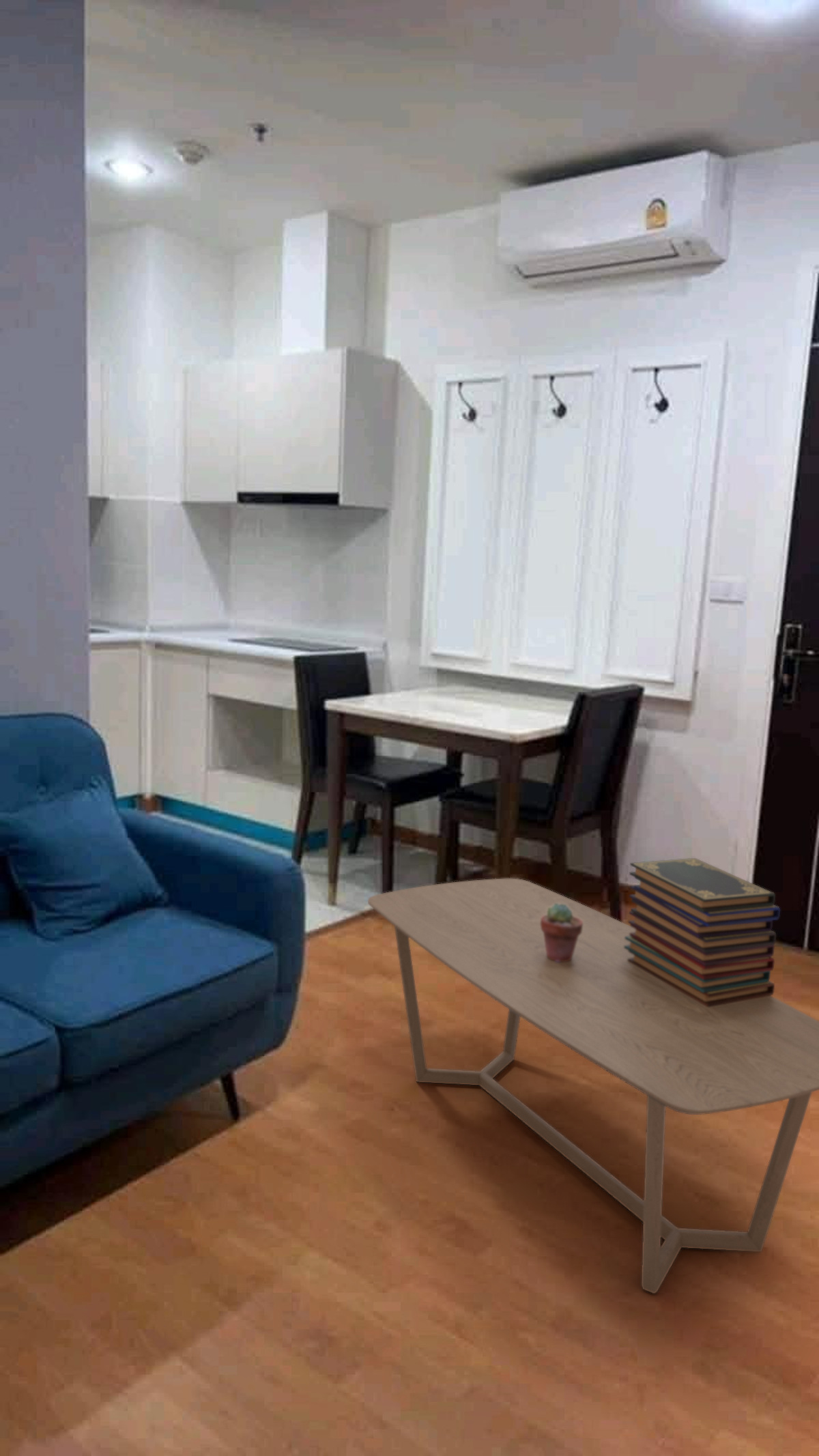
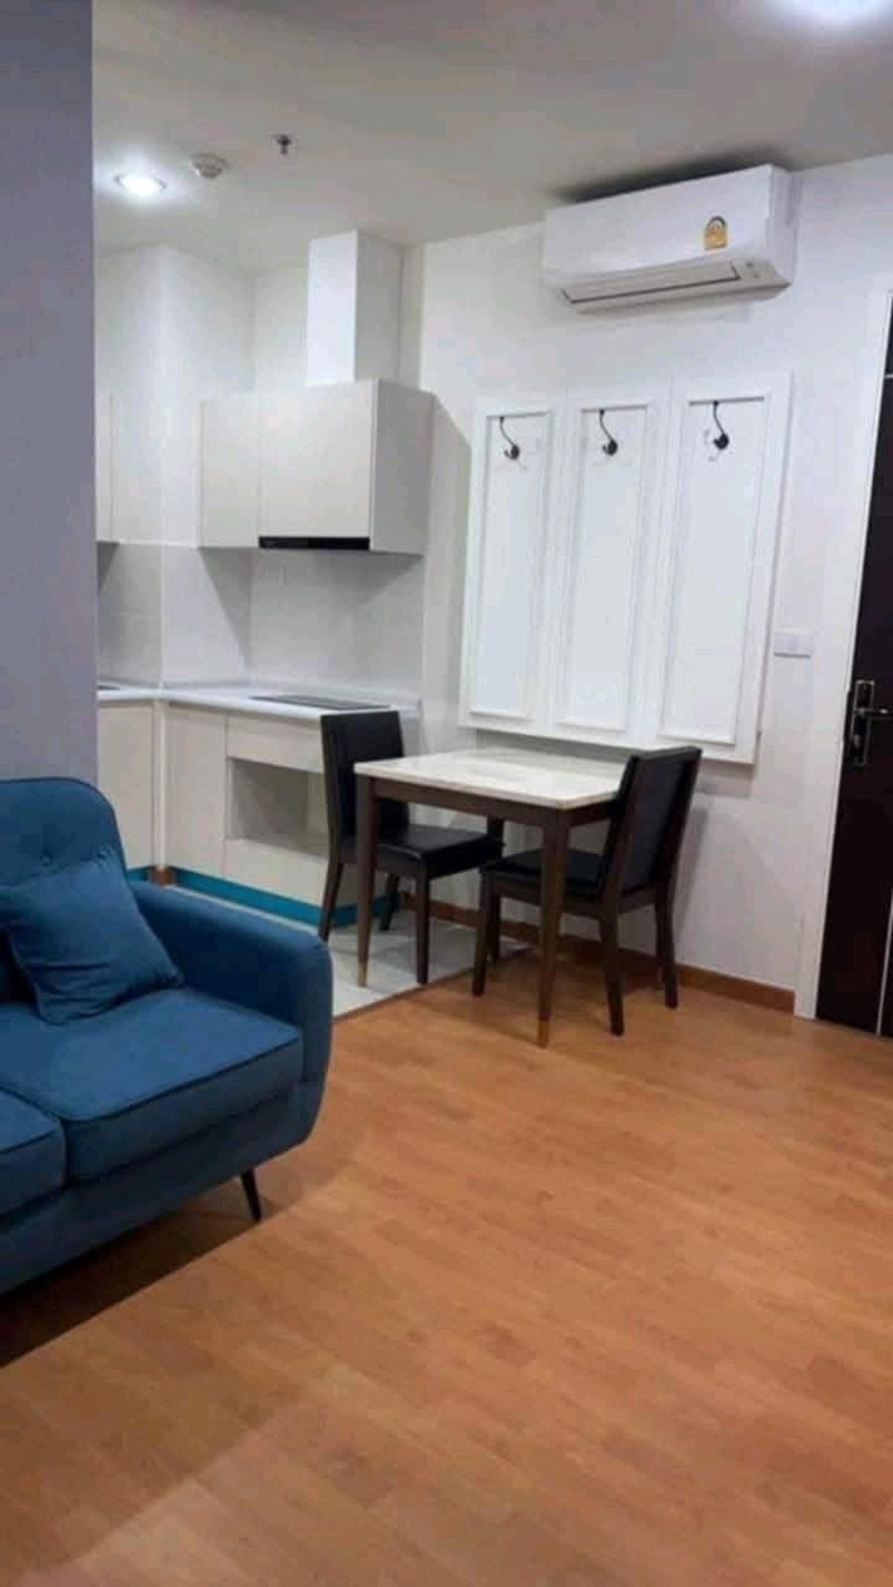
- coffee table (578, 1053)
- potted succulent (561, 930)
- book stack (698, 926)
